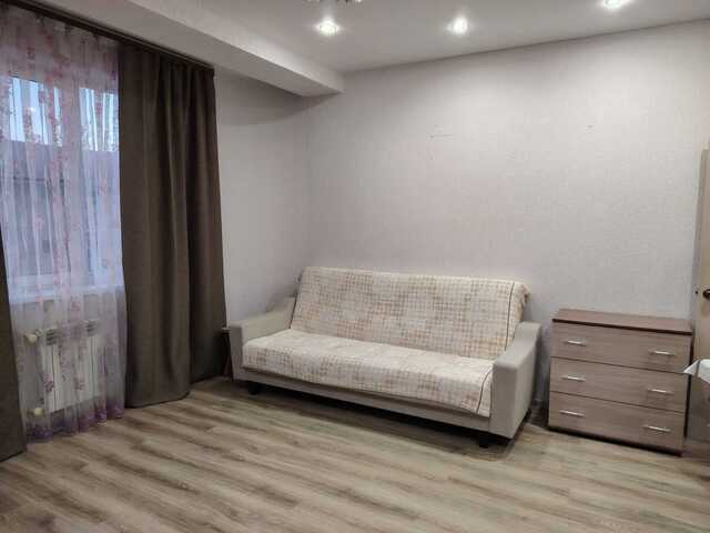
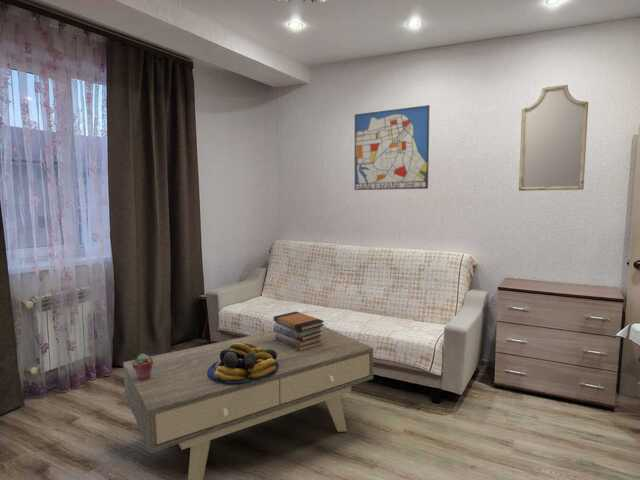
+ wall art (389, 150)
+ fruit bowl (243, 356)
+ coffee table (255, 395)
+ book stack (297, 329)
+ home mirror (552, 138)
+ potted succulent (143, 365)
